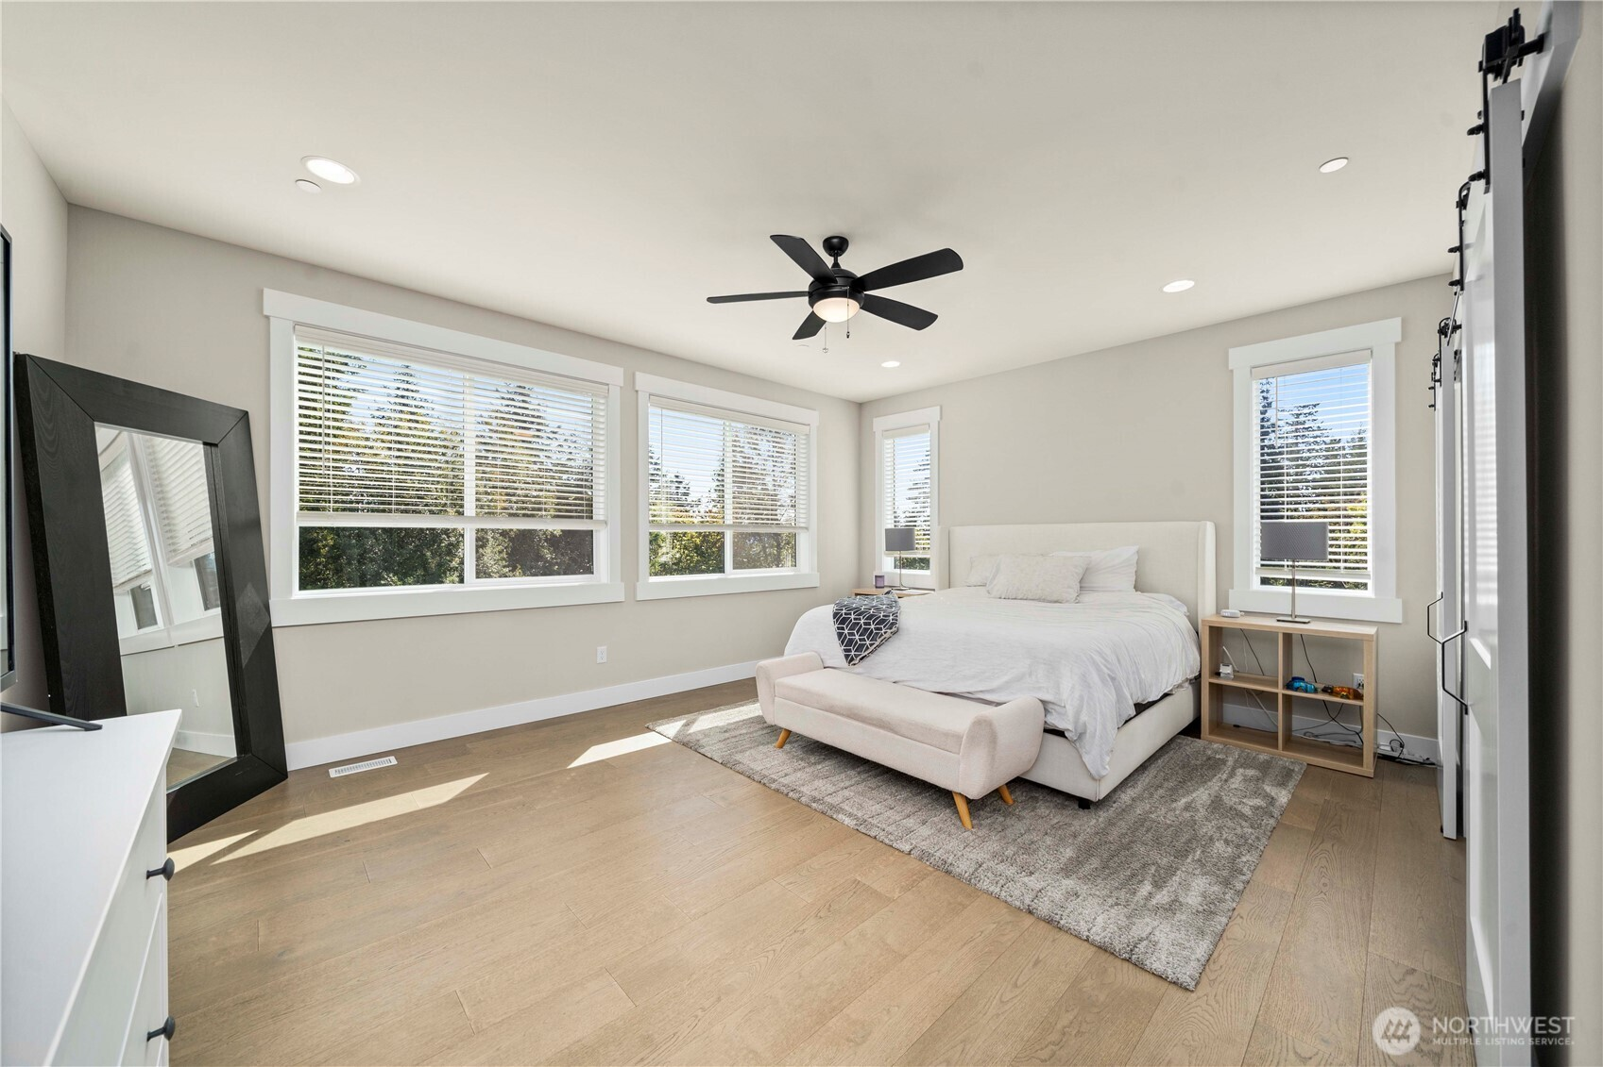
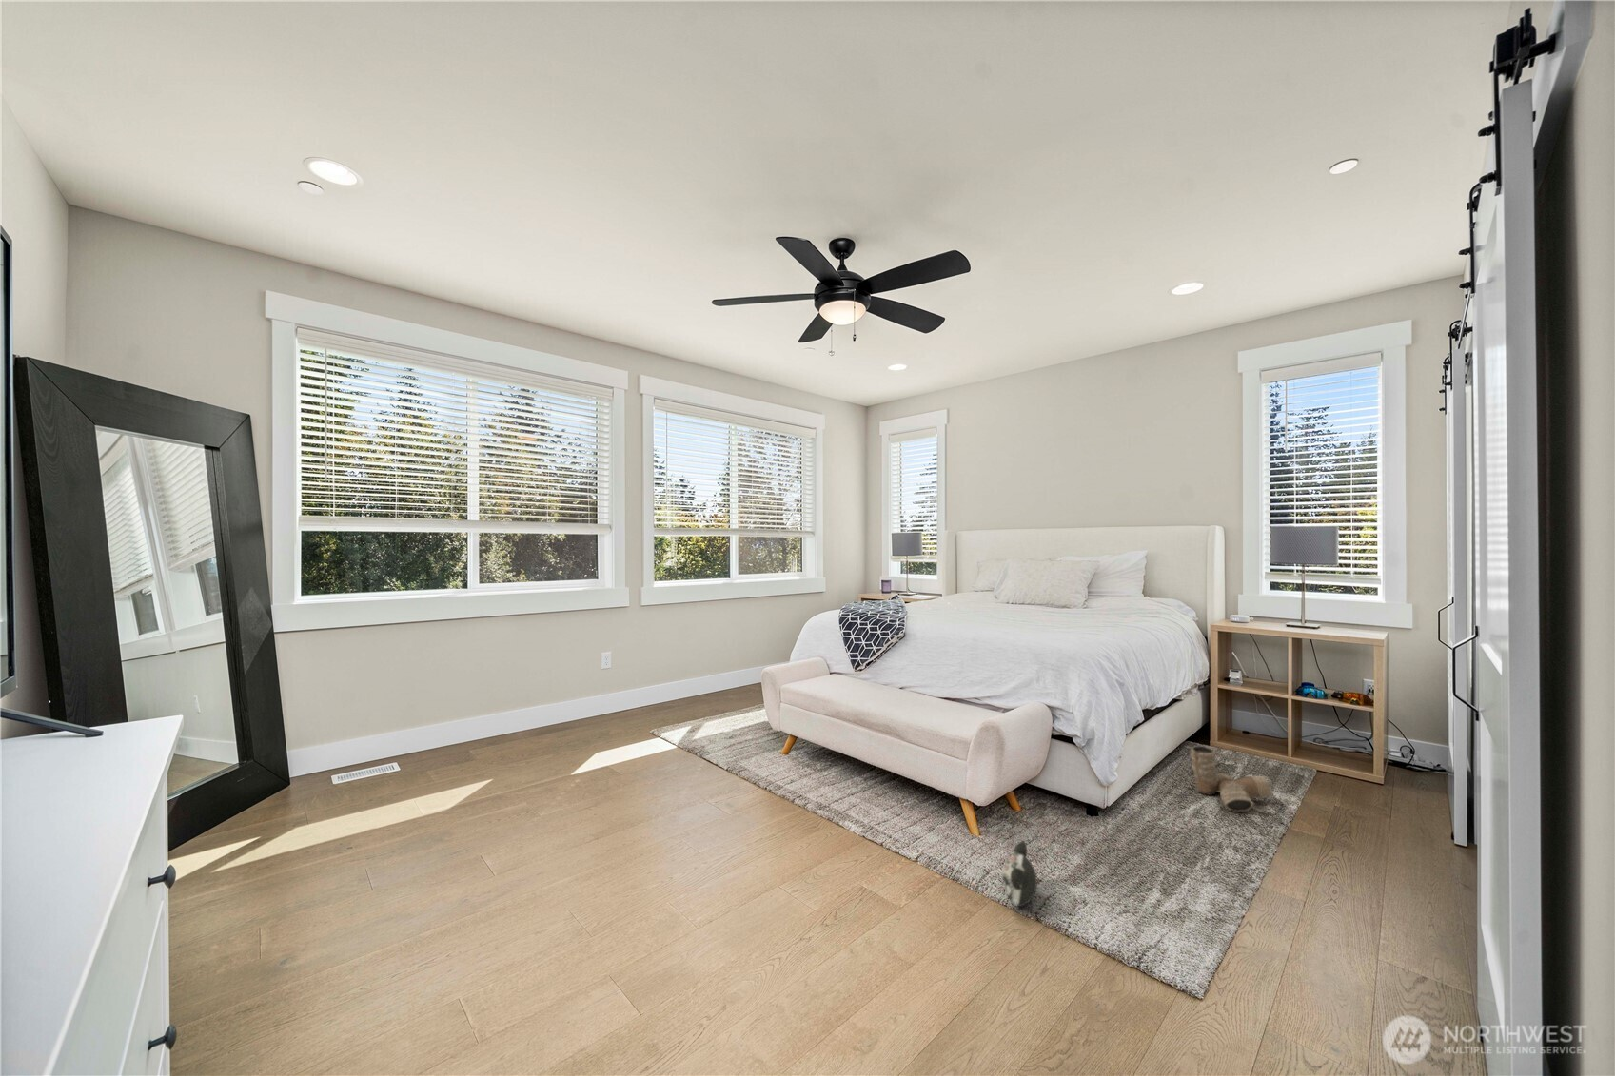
+ plush toy (1019, 874)
+ boots (1230, 776)
